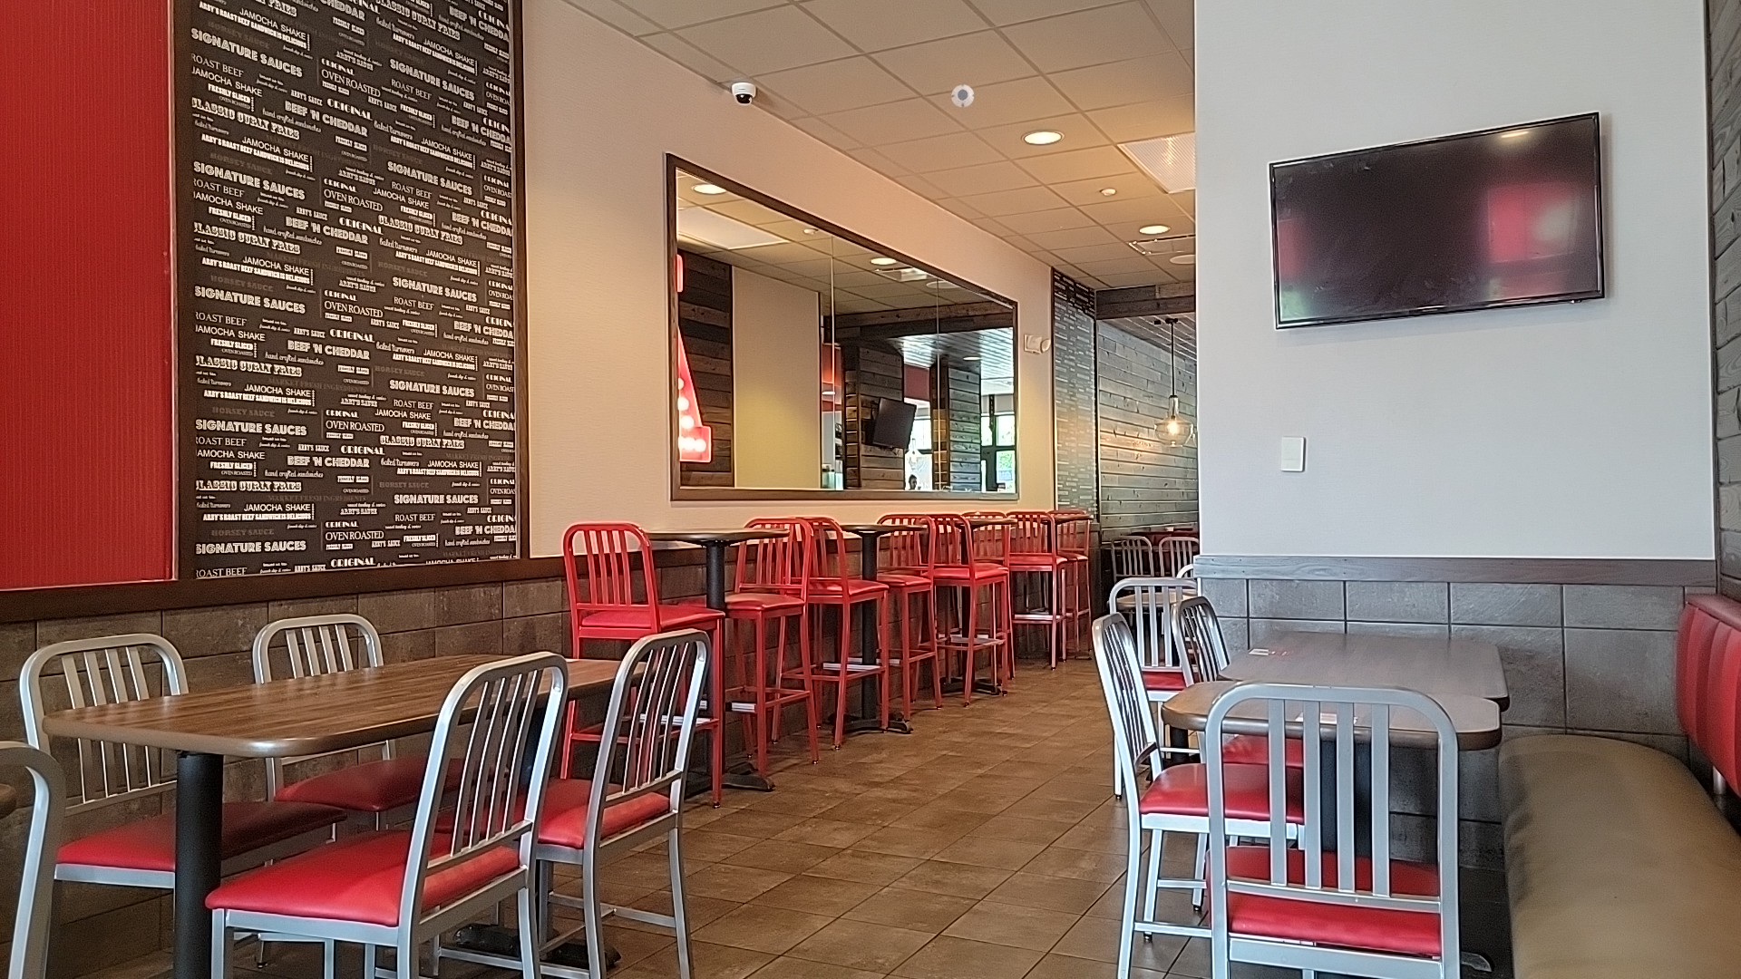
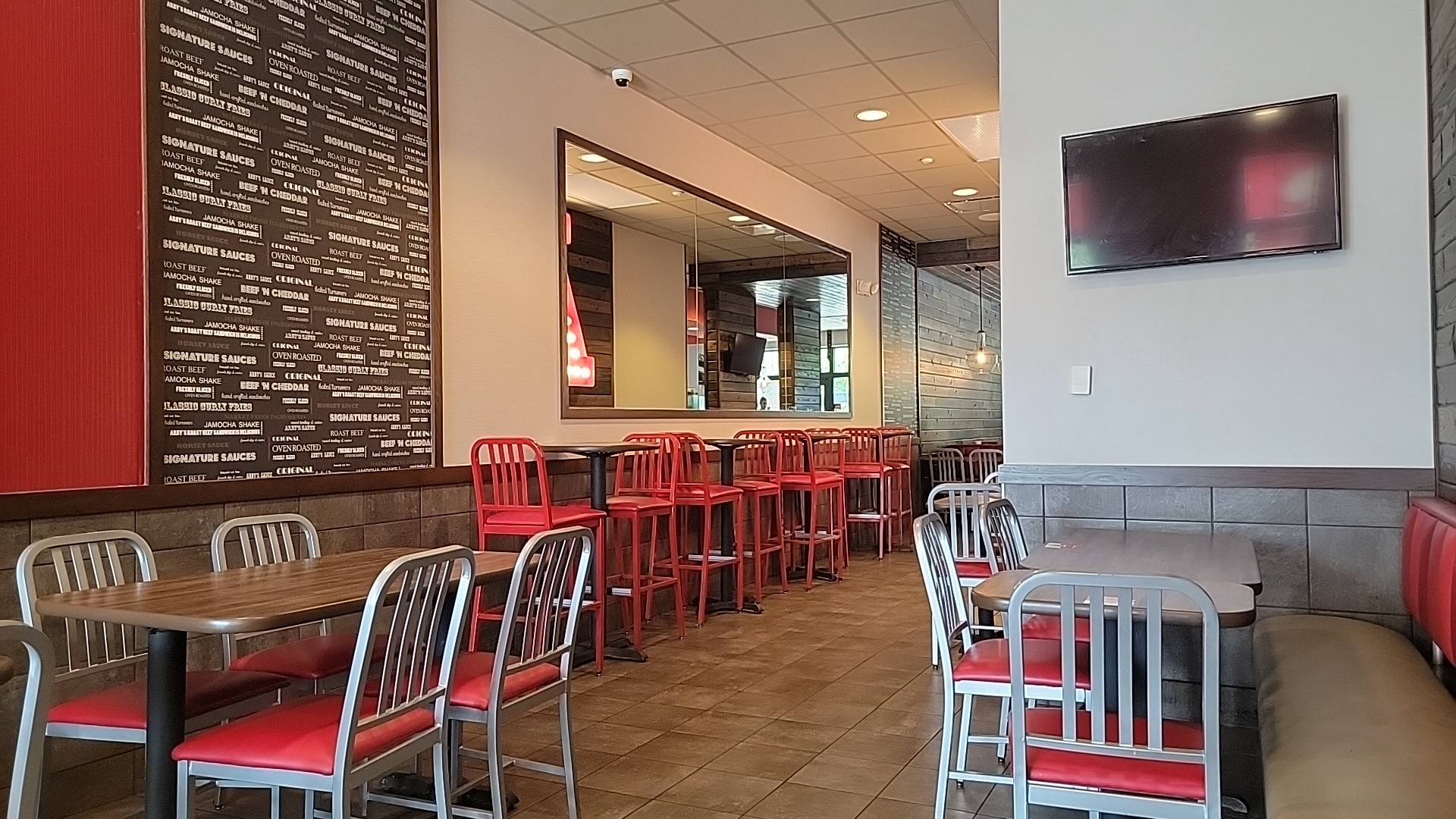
- smoke detector (963, 96)
